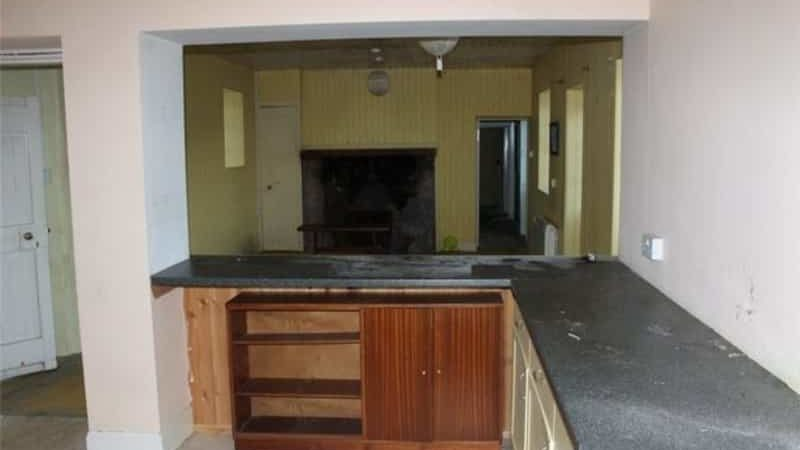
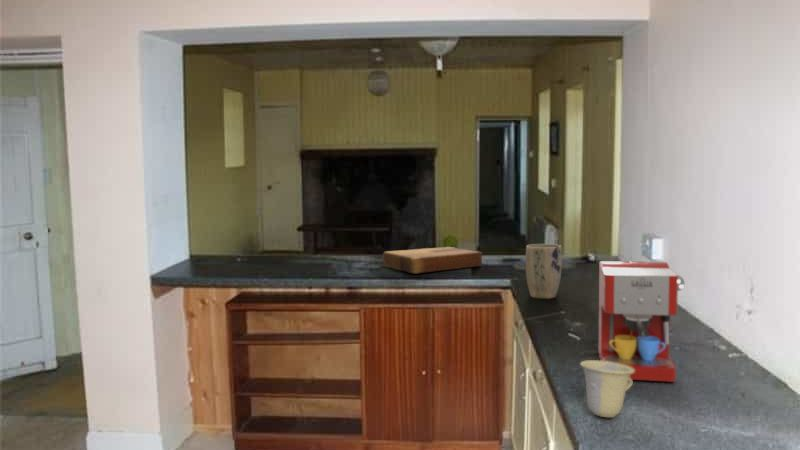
+ plant pot (543, 271)
+ cup (606, 388)
+ cutting board (431, 258)
+ coffee maker (635, 316)
